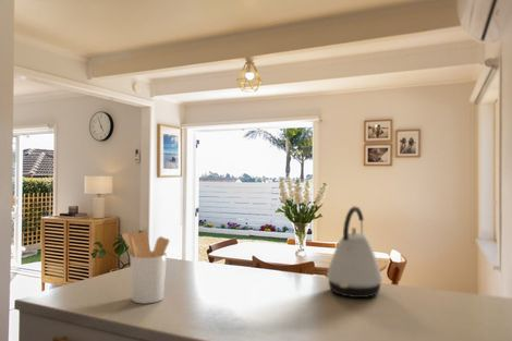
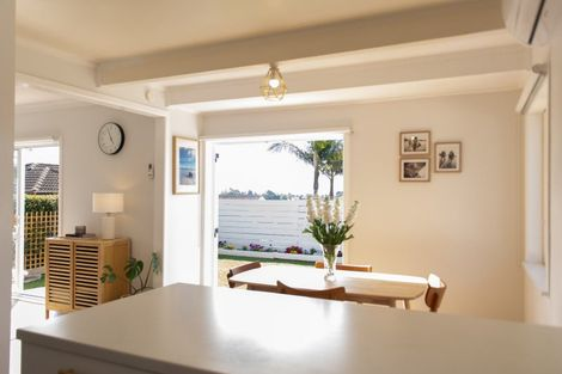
- kettle (354, 248)
- utensil holder (143, 264)
